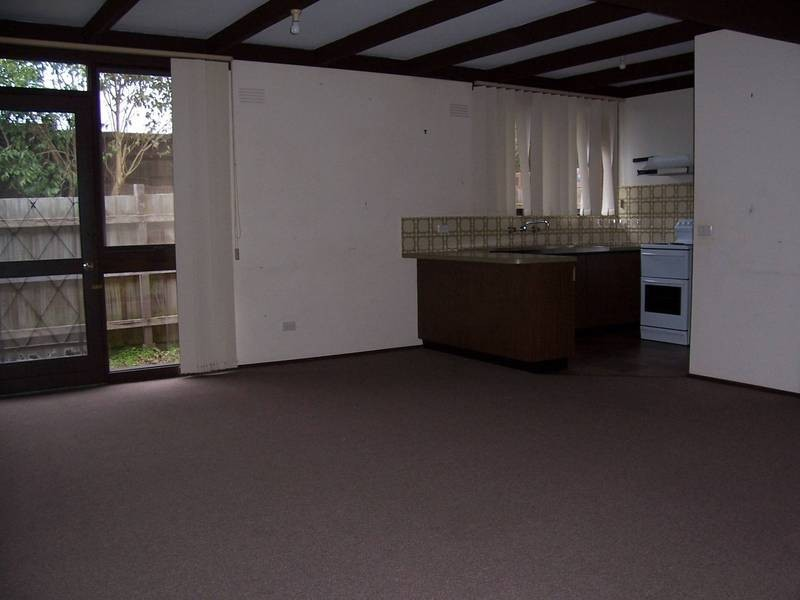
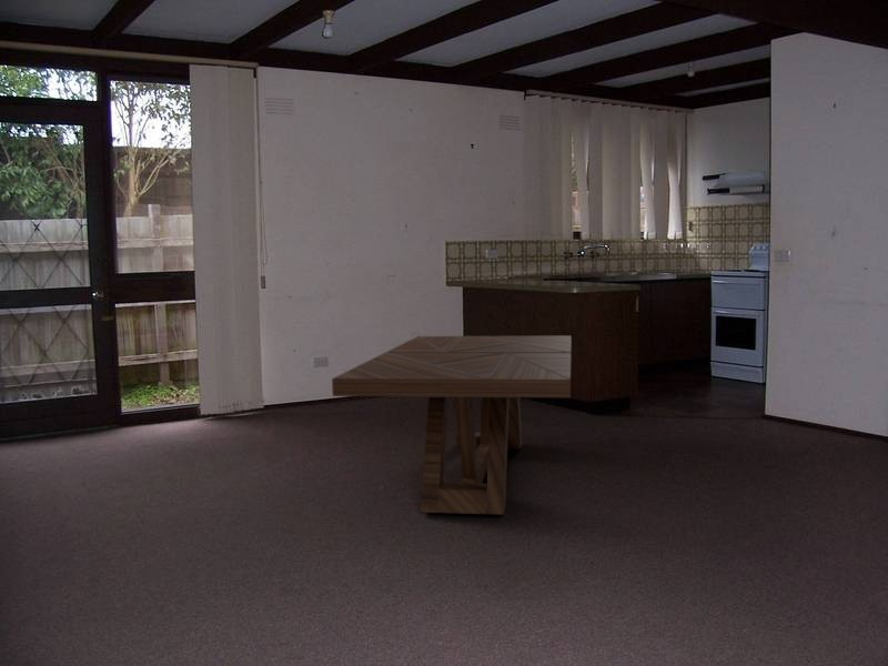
+ dining table (473, 415)
